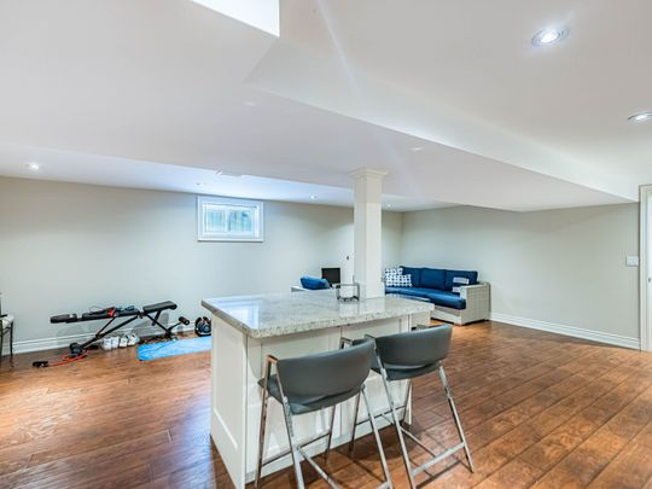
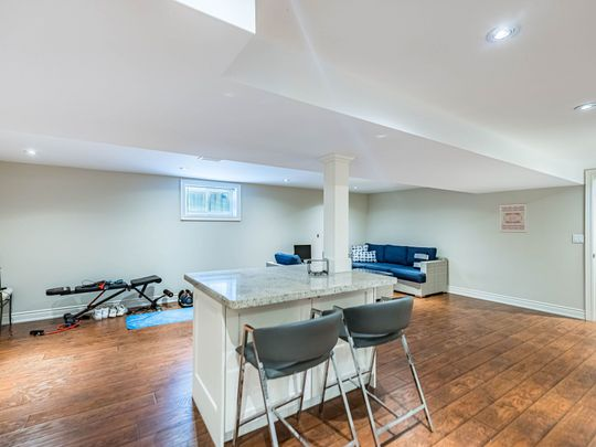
+ wall art (512, 217)
